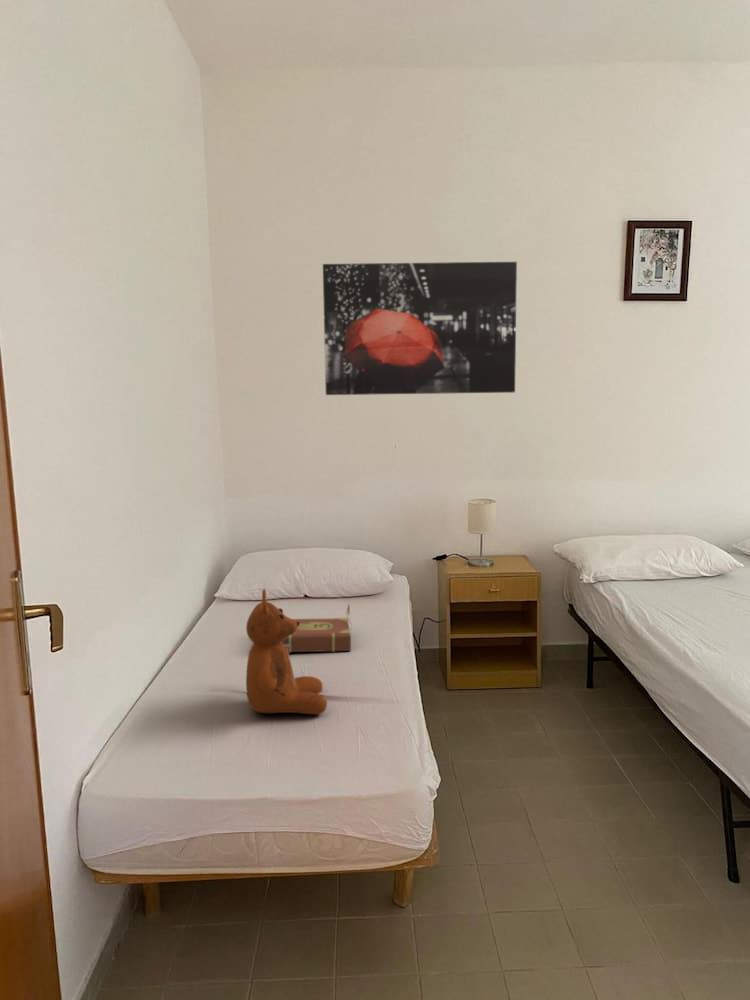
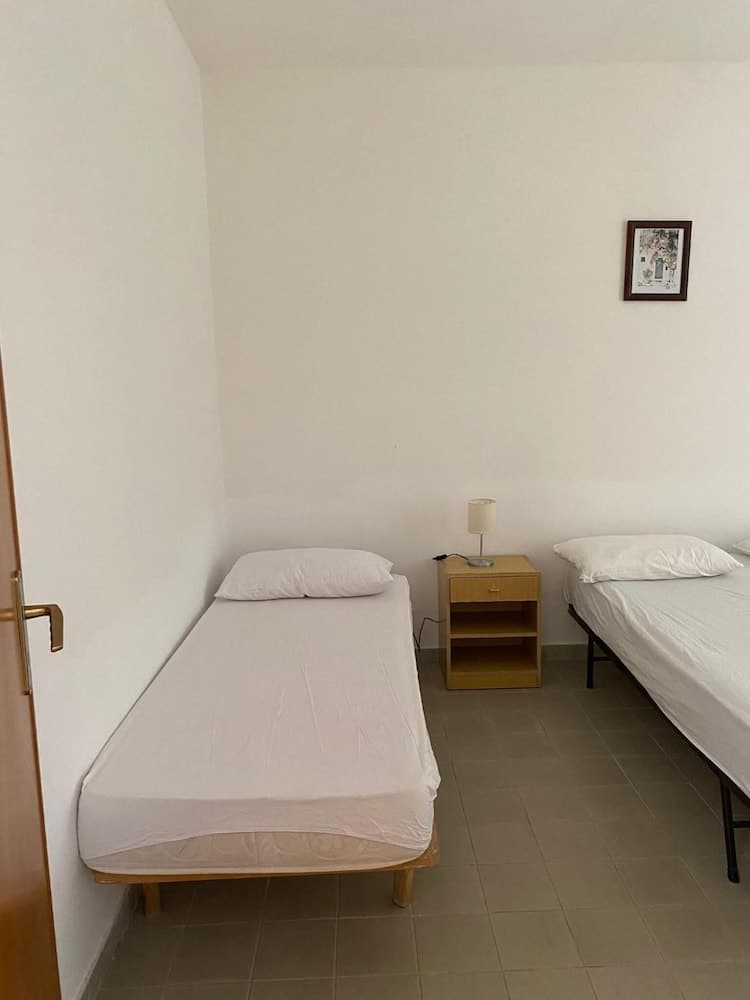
- book (311, 624)
- wall art (419, 329)
- teddy bear (284, 650)
